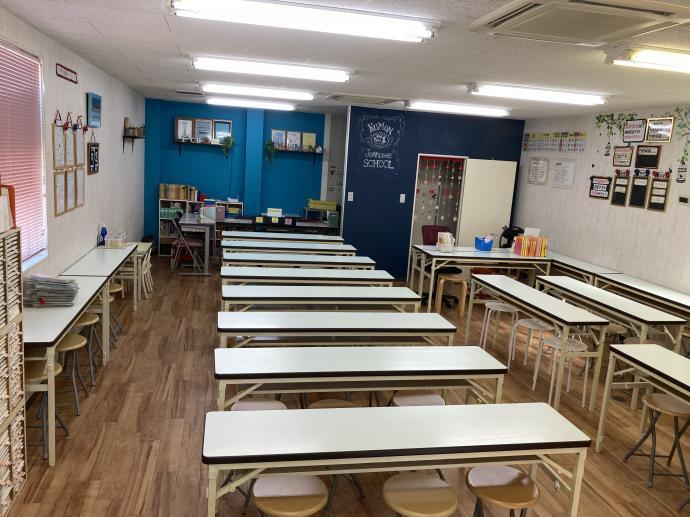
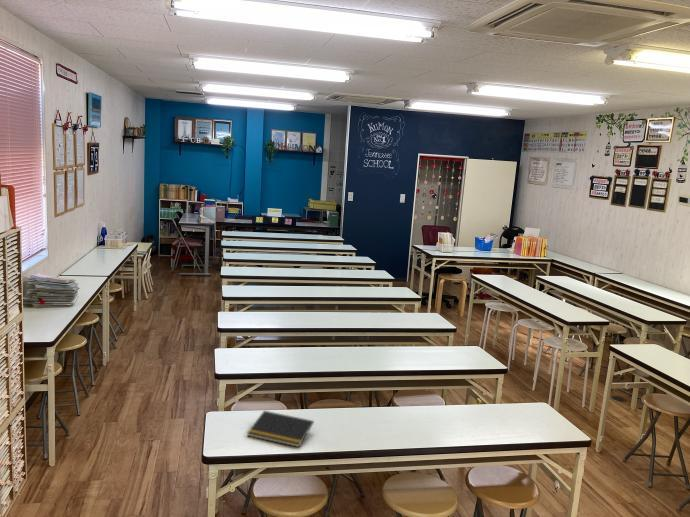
+ notepad (280, 428)
